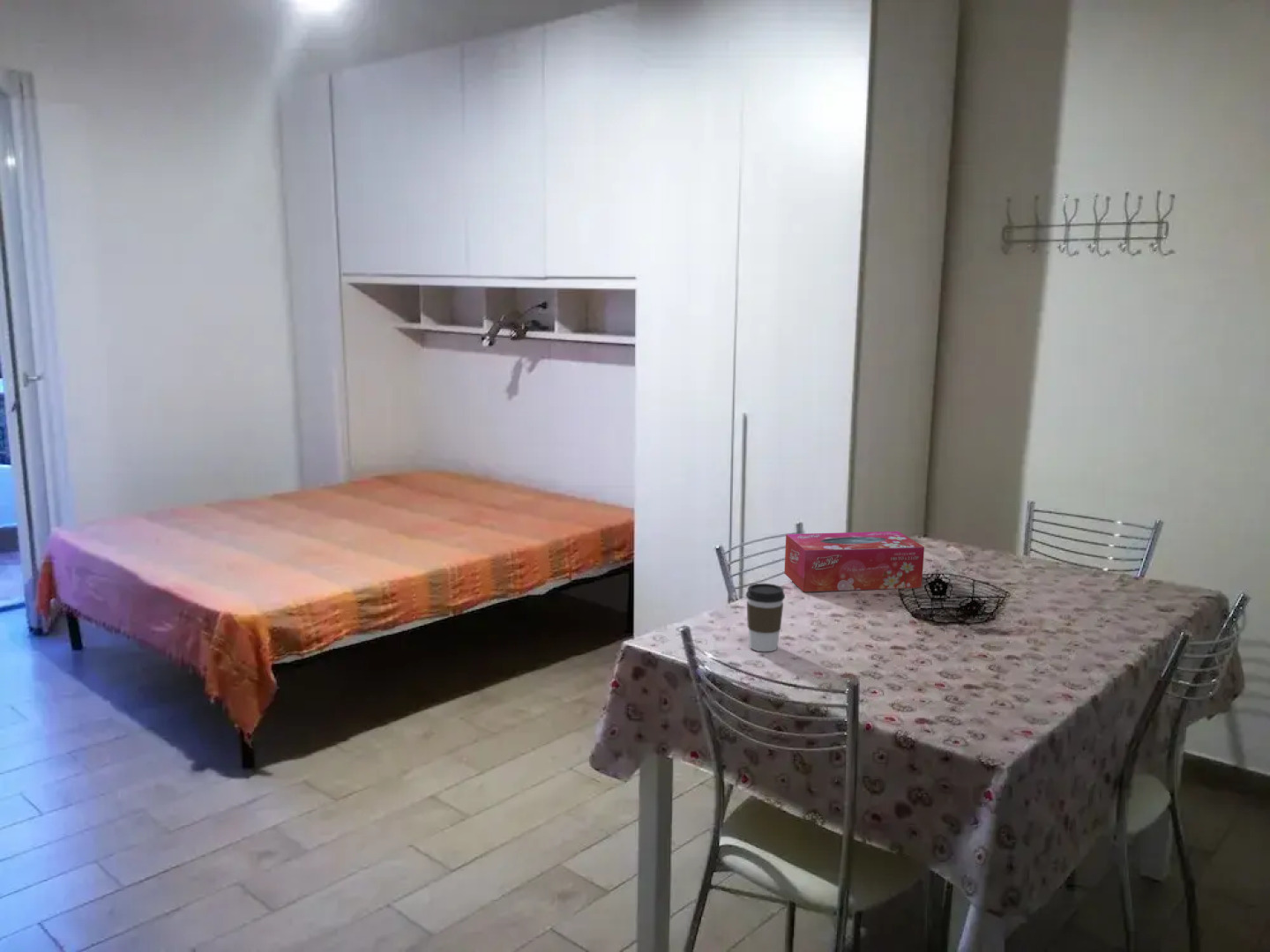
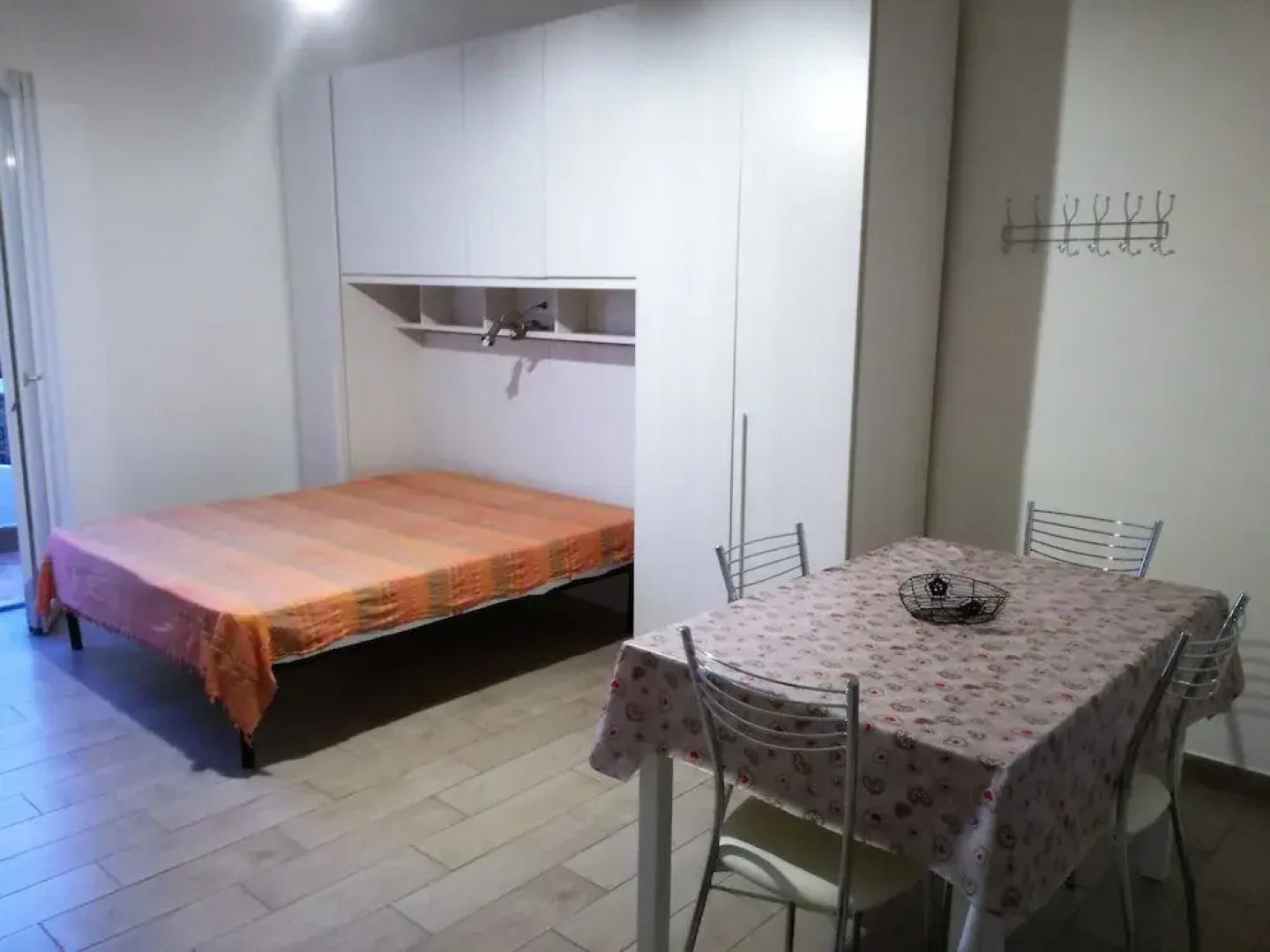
- coffee cup (764, 617)
- tissue box (852, 560)
